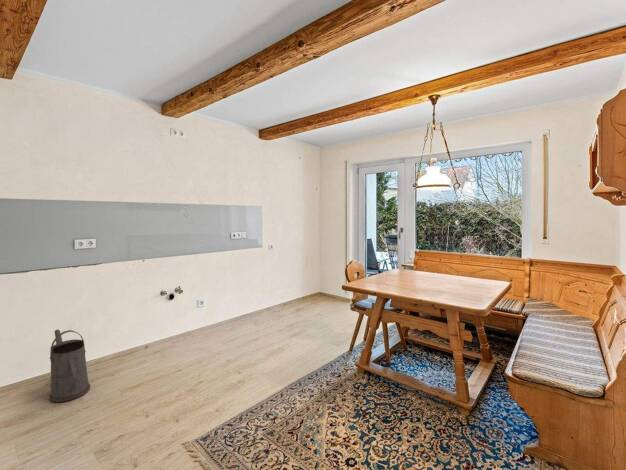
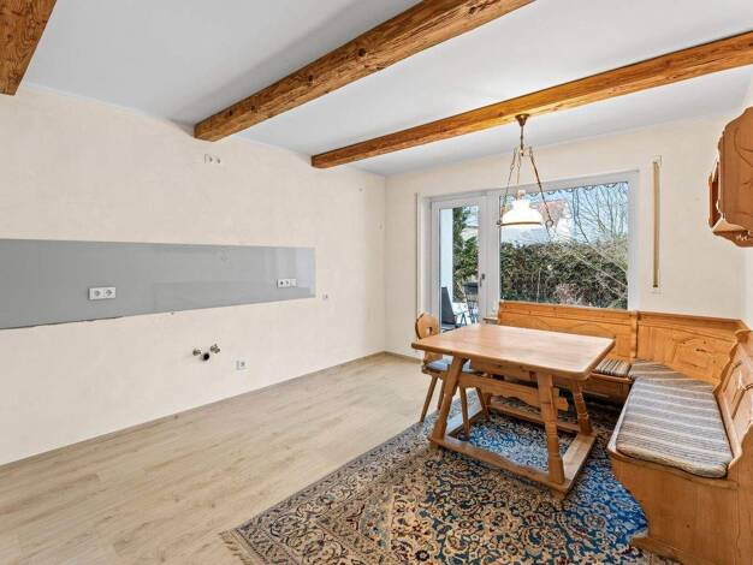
- watering can (65, 358)
